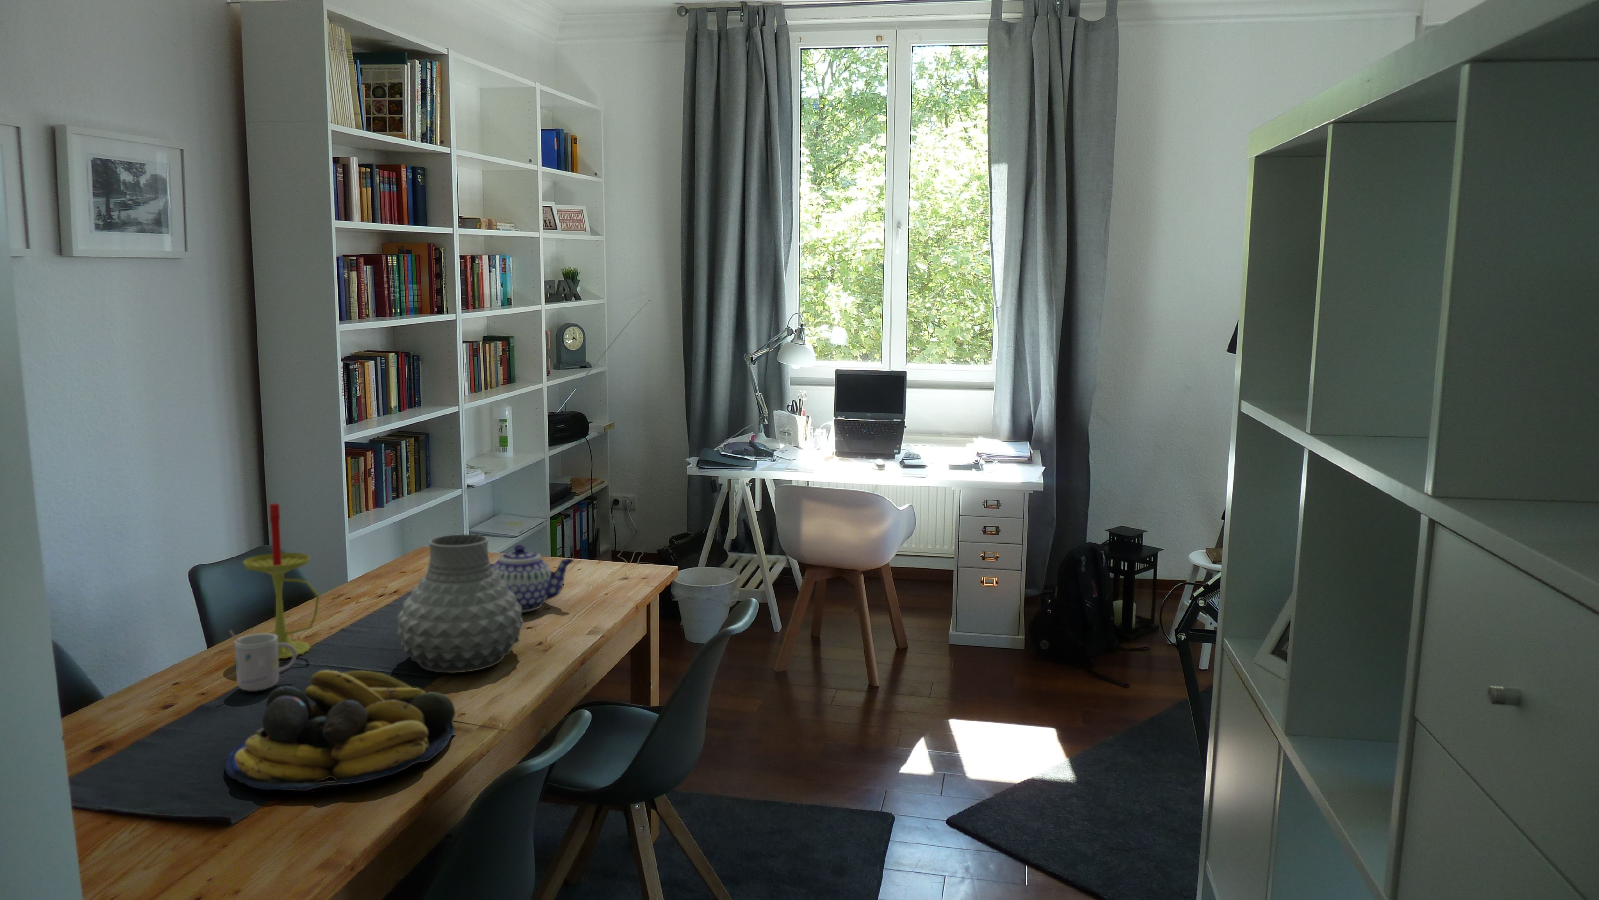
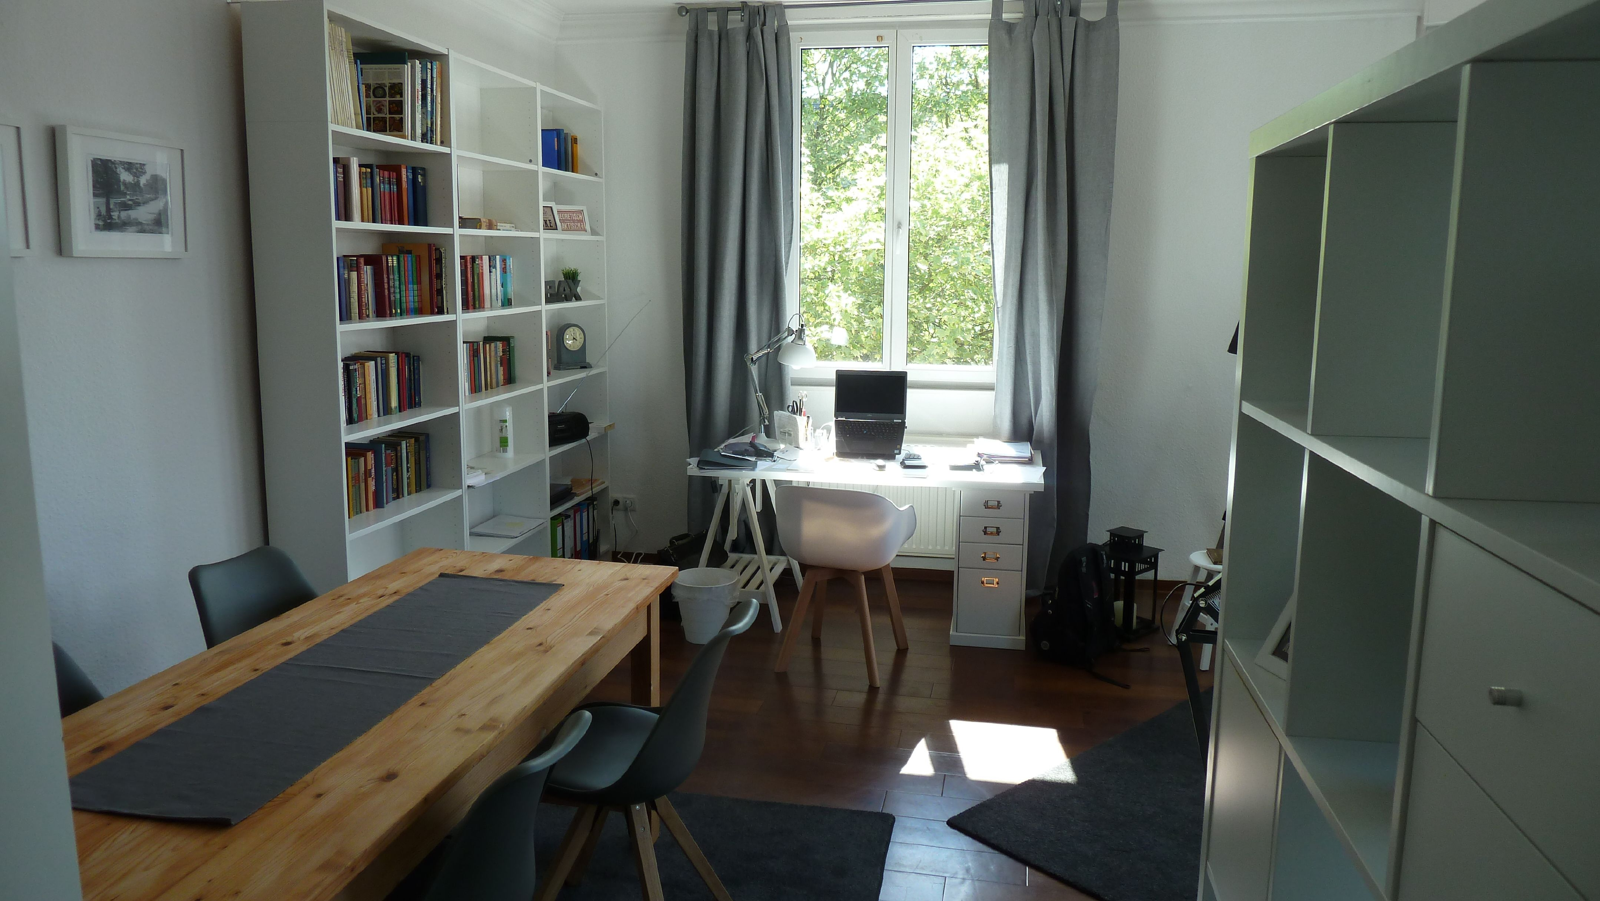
- teapot (519, 576)
- fruit bowl (342, 712)
- candle (280, 576)
- vase (460, 600)
- mug (264, 655)
